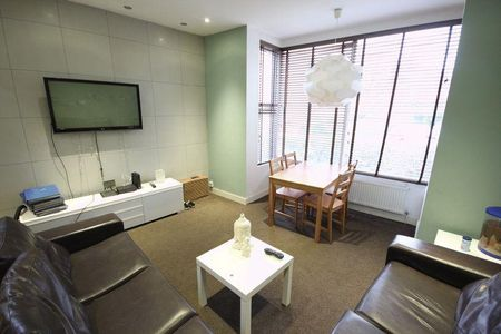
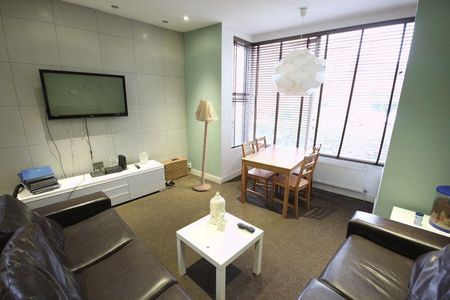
+ floor lamp (205, 144)
